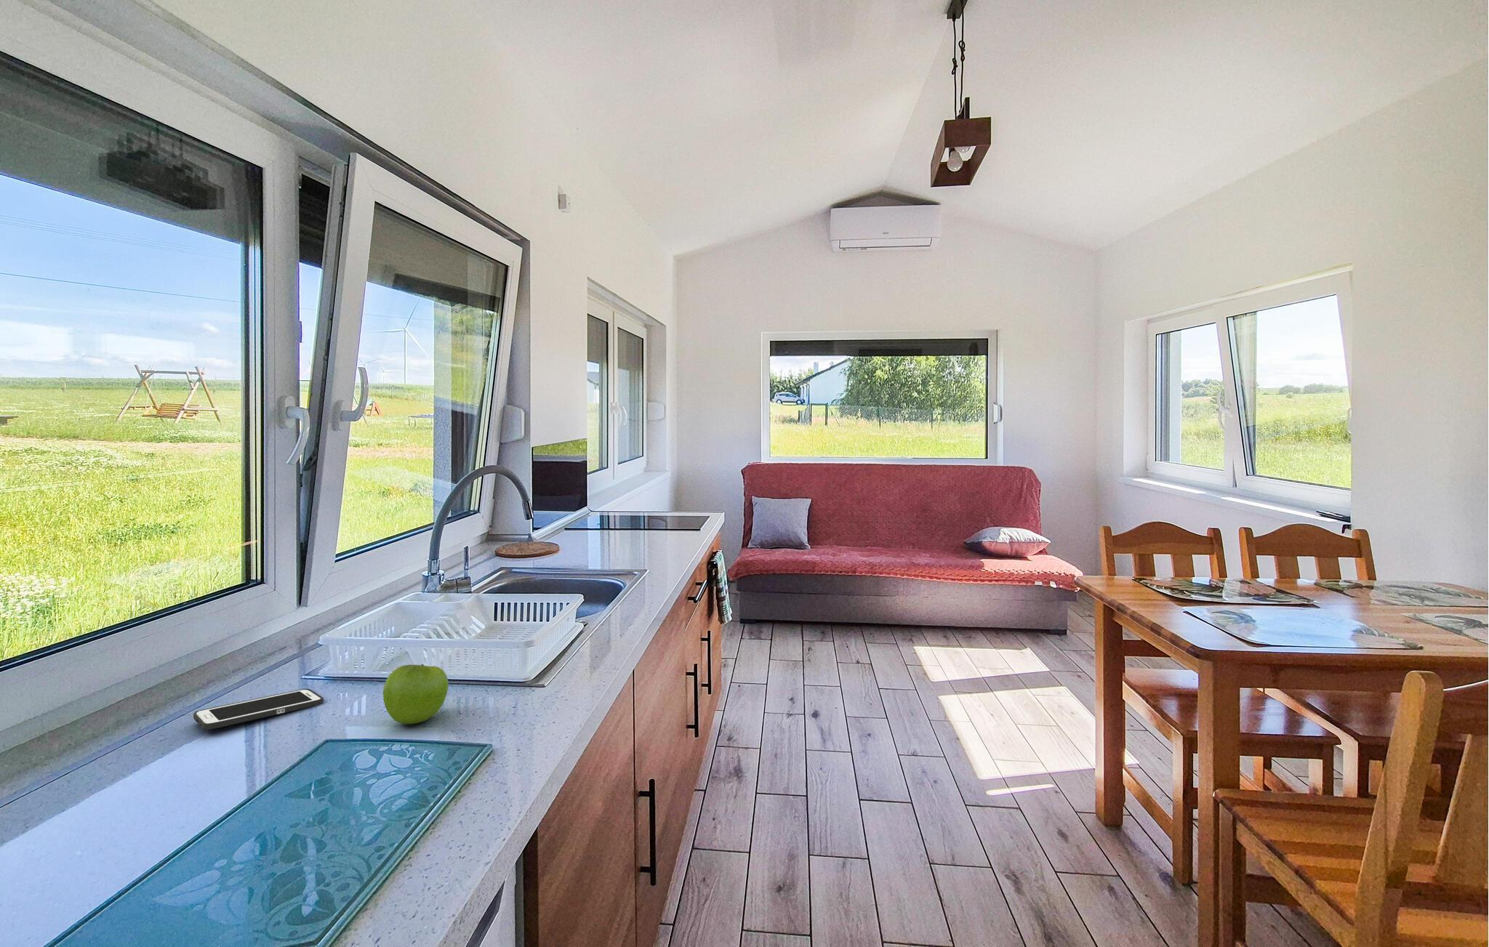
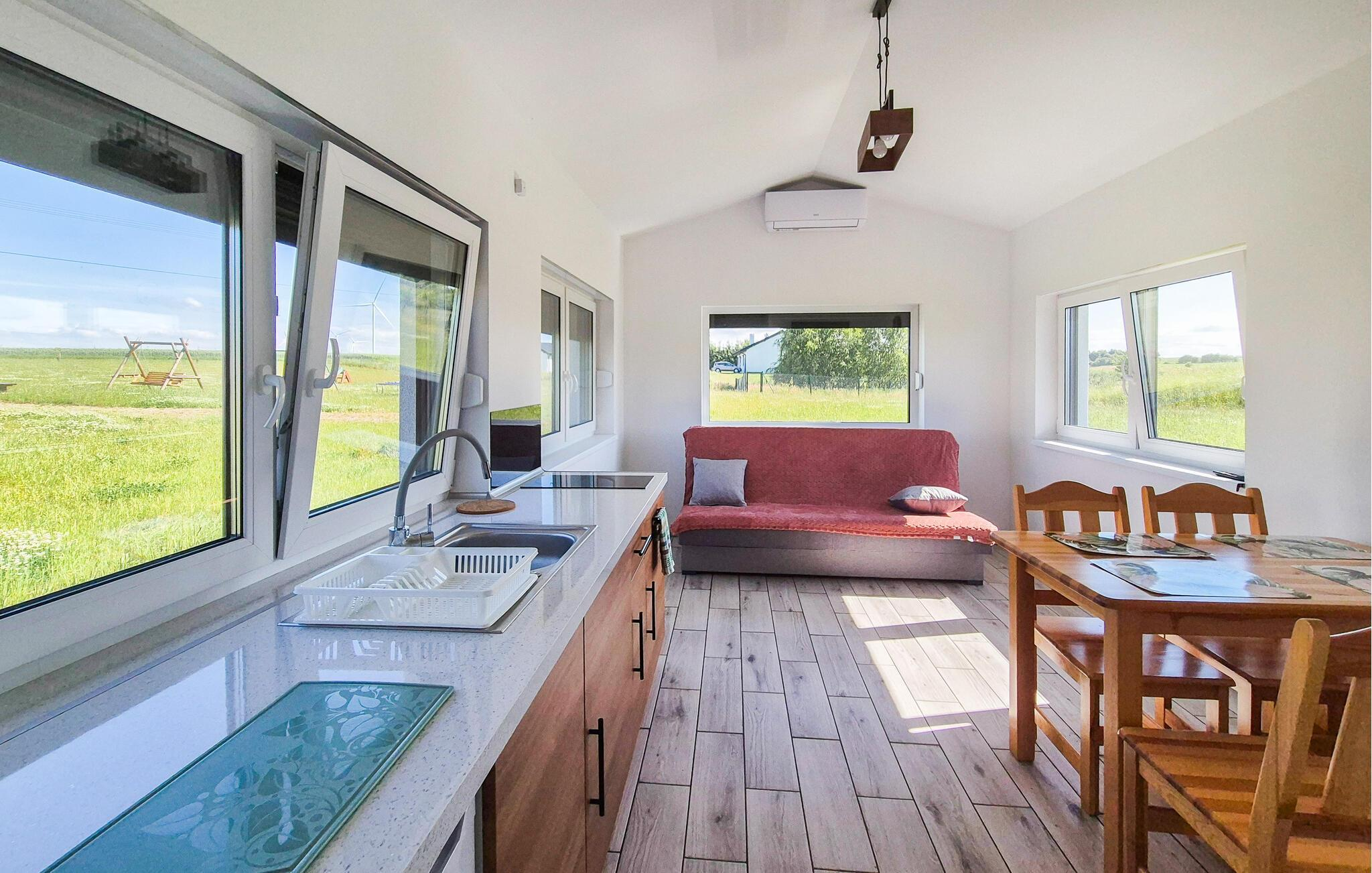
- cell phone (260, 708)
- fruit (416, 690)
